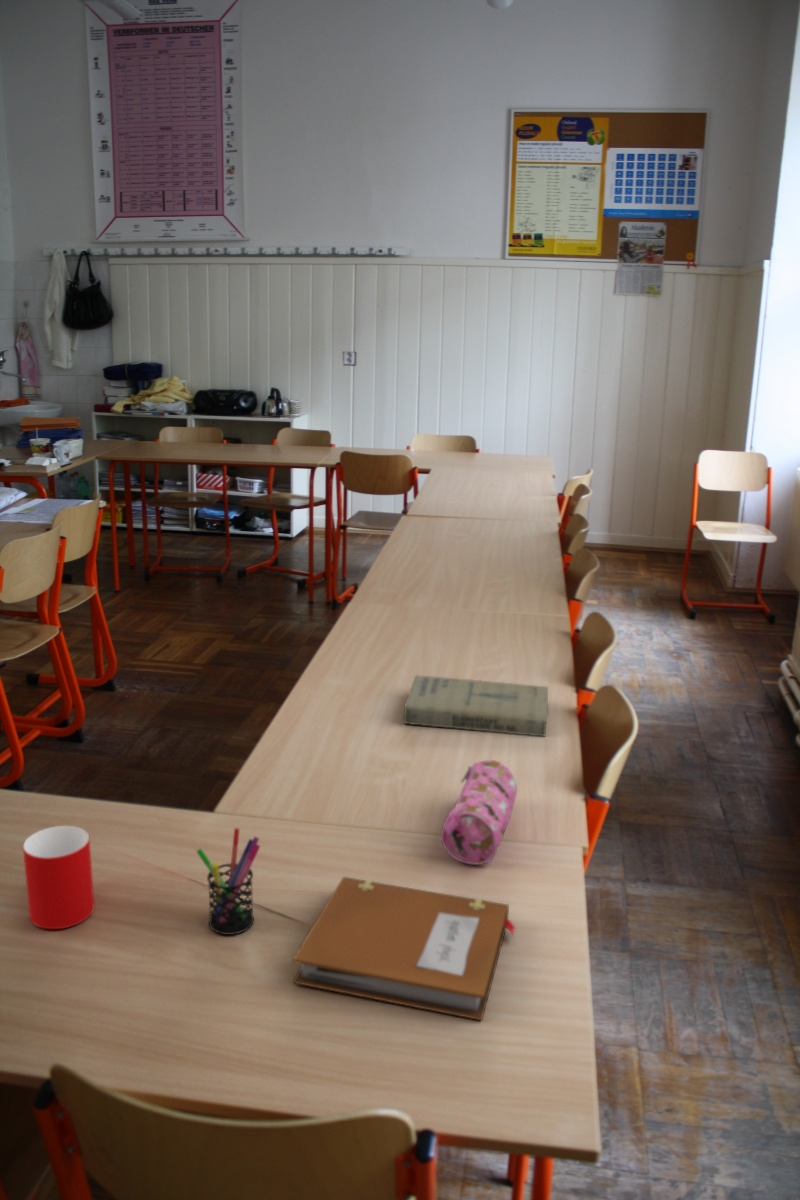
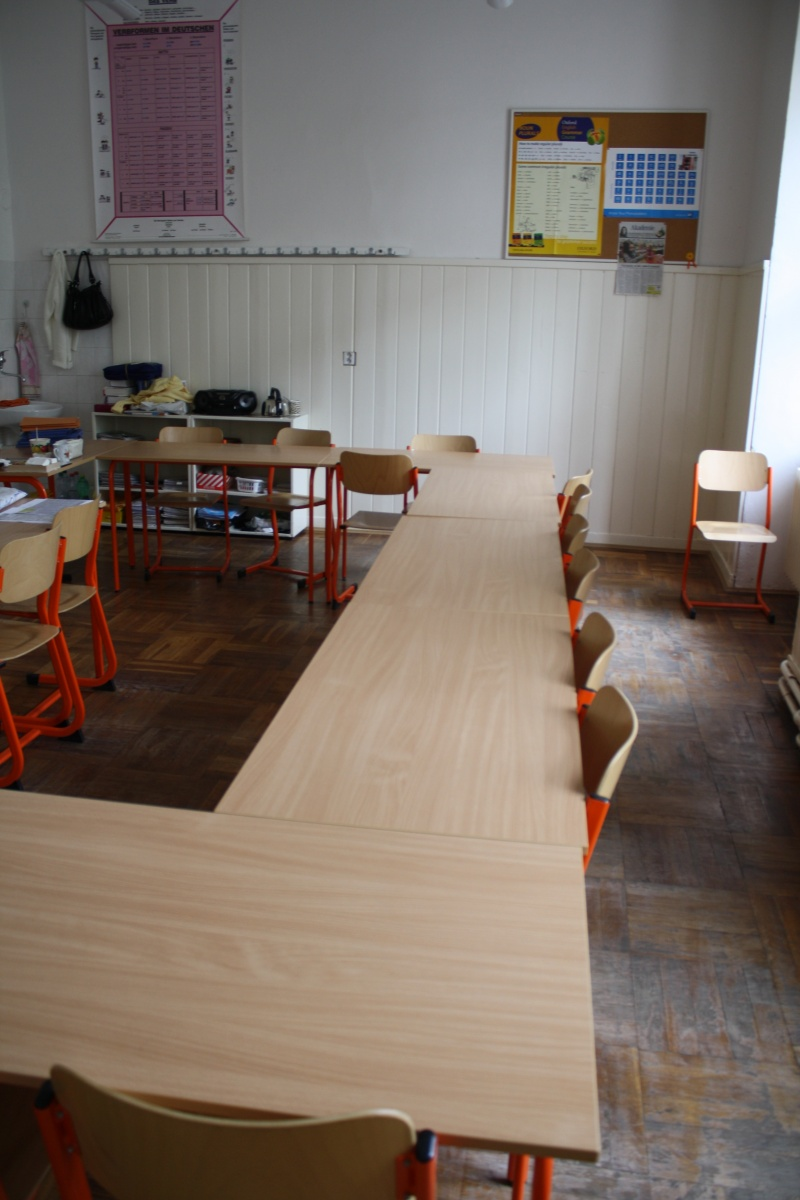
- pen holder (226, 880)
- cup (64, 869)
- pencil case (480, 810)
- notebook (411, 940)
- book (478, 705)
